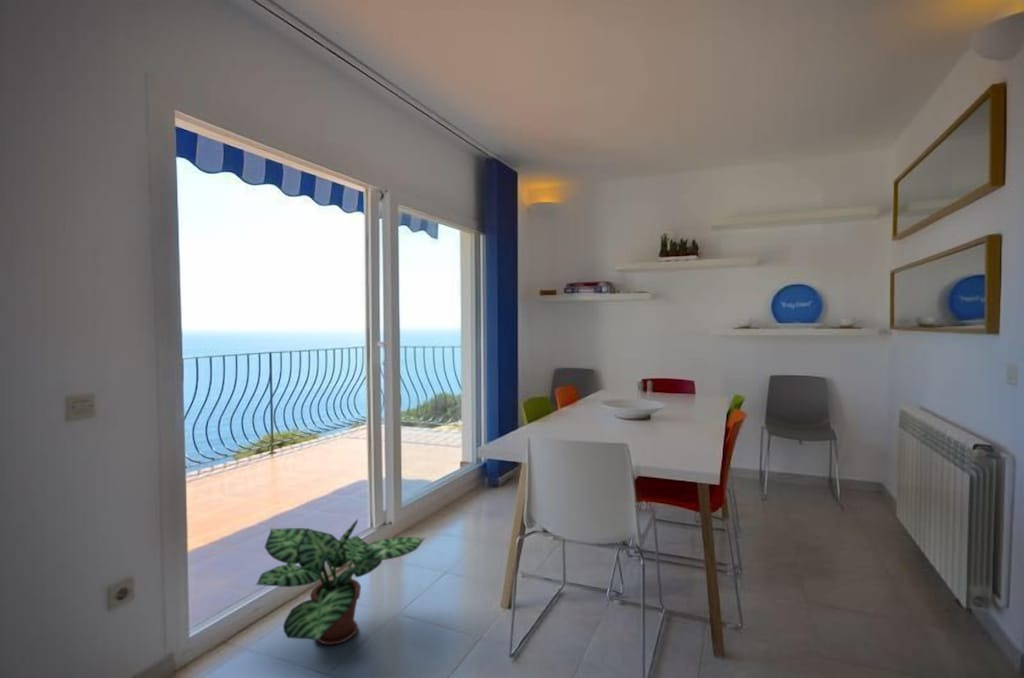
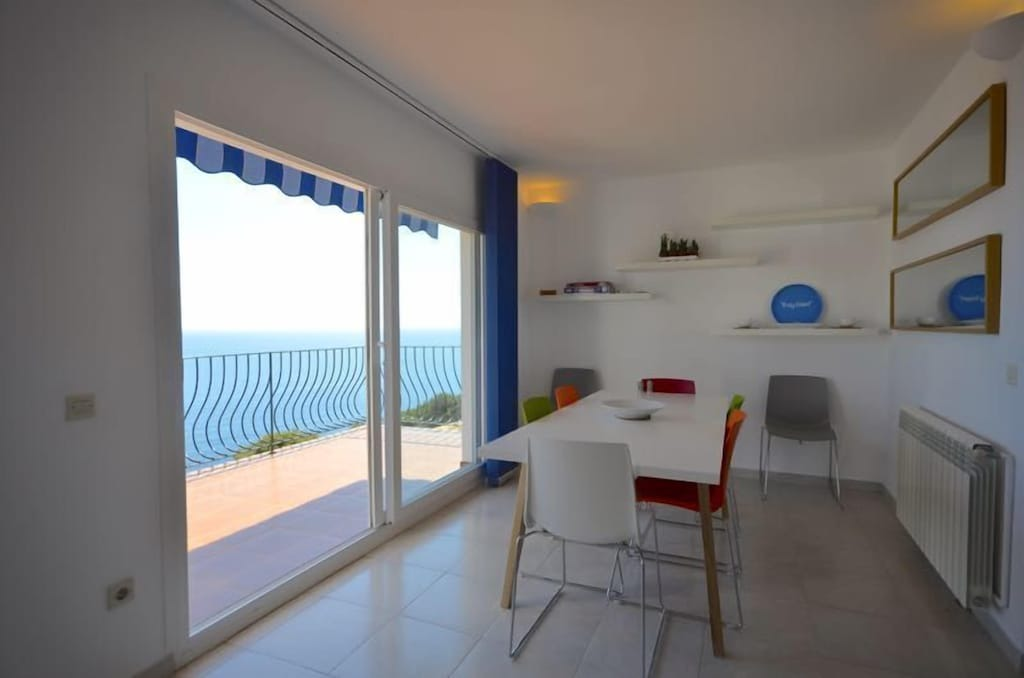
- potted plant (325, 573)
